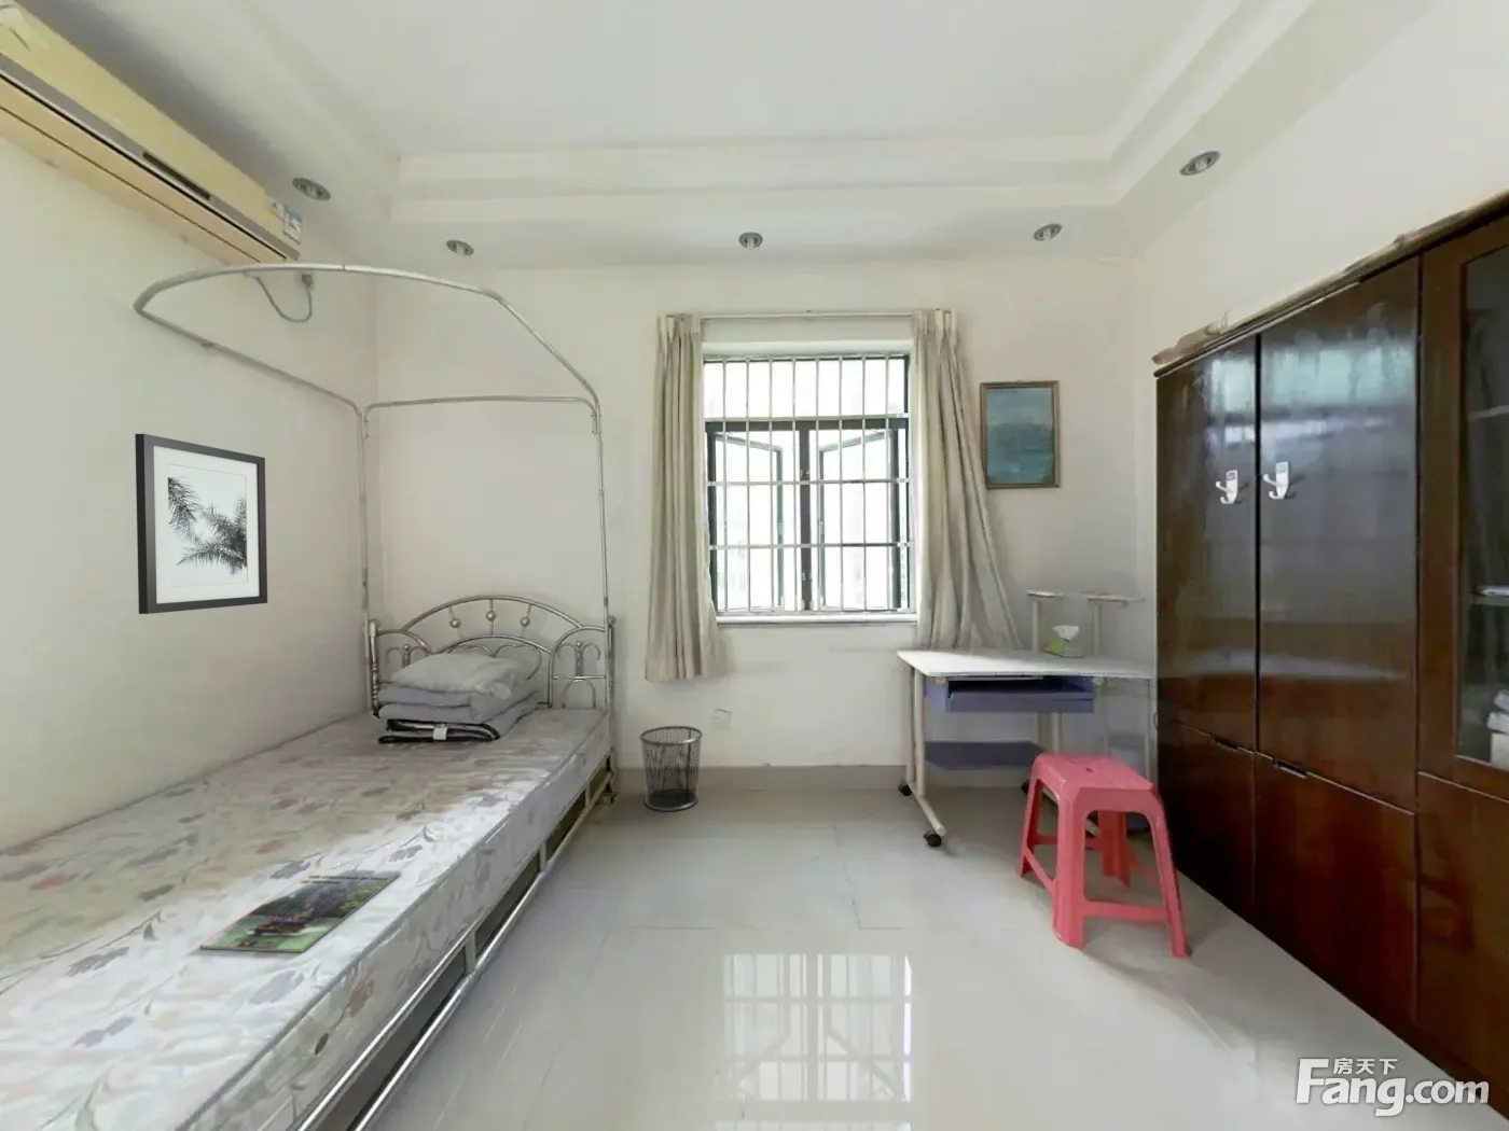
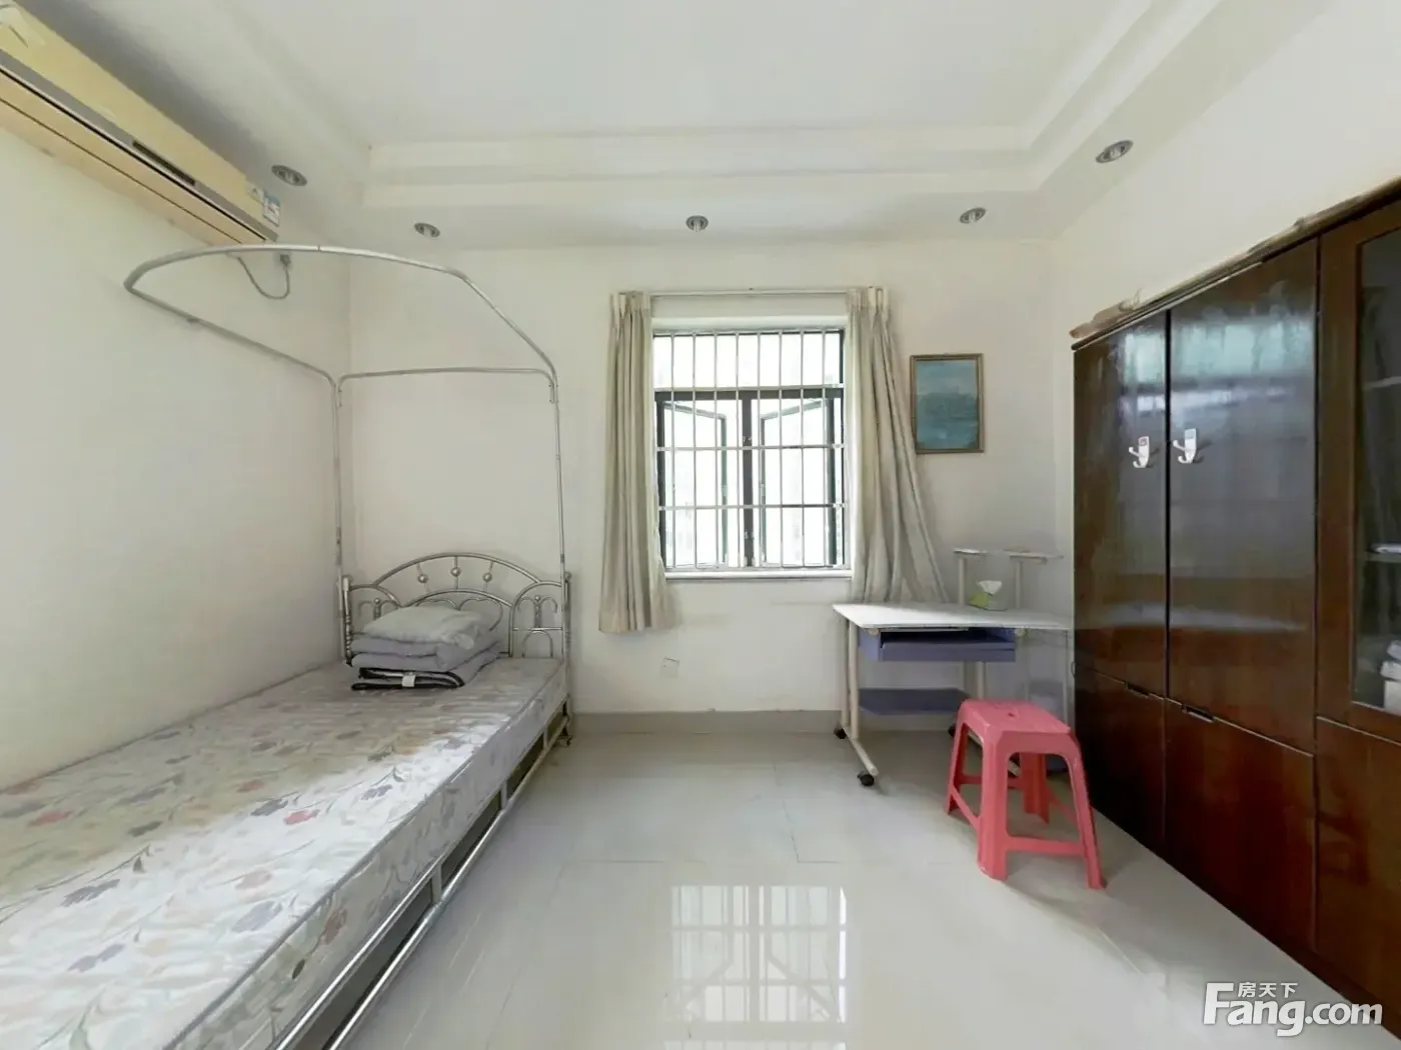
- magazine (310, 905)
- waste bin (671, 767)
- wall art (208, 526)
